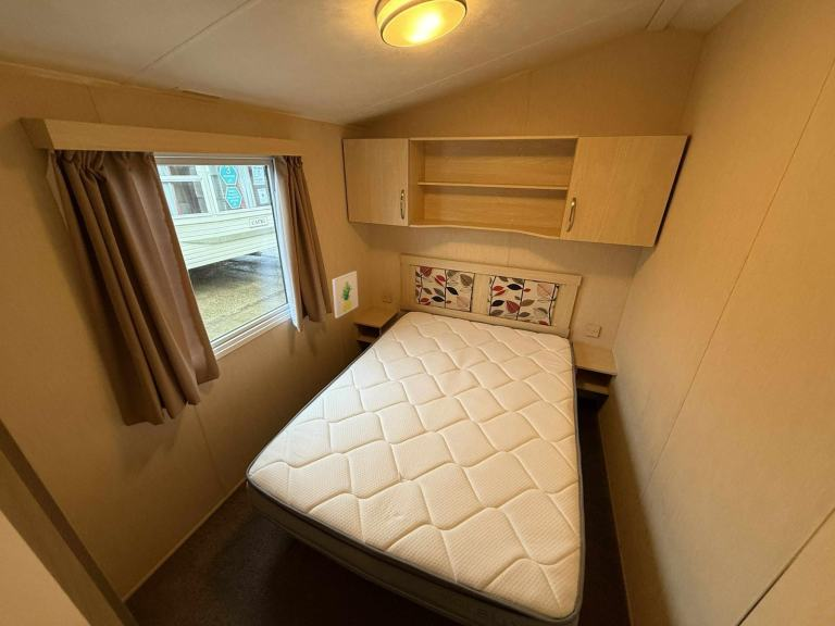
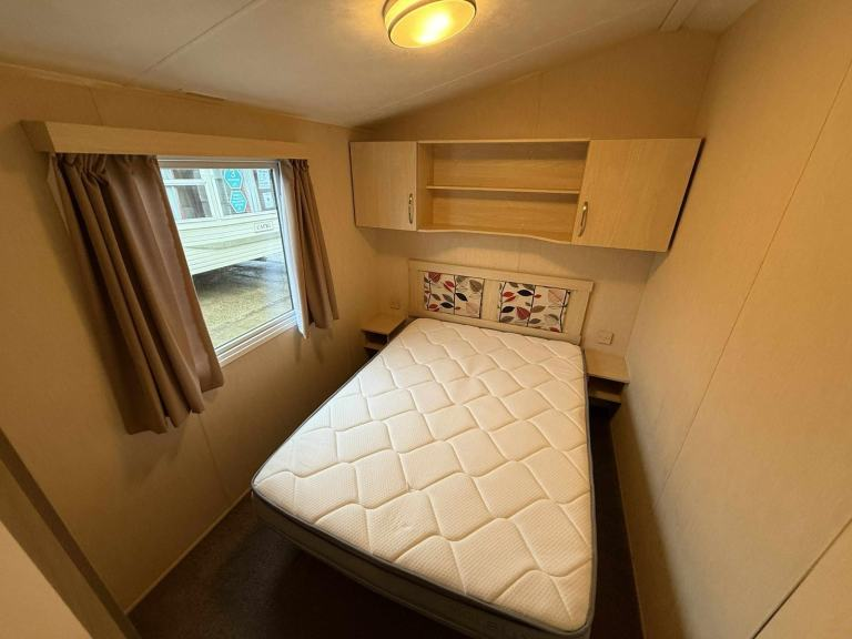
- wall art (346, 293)
